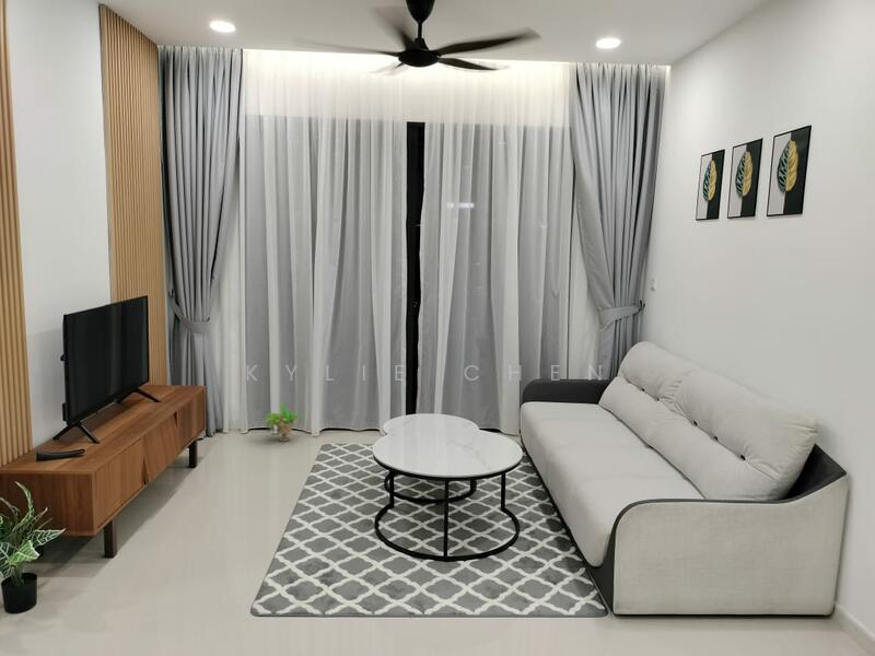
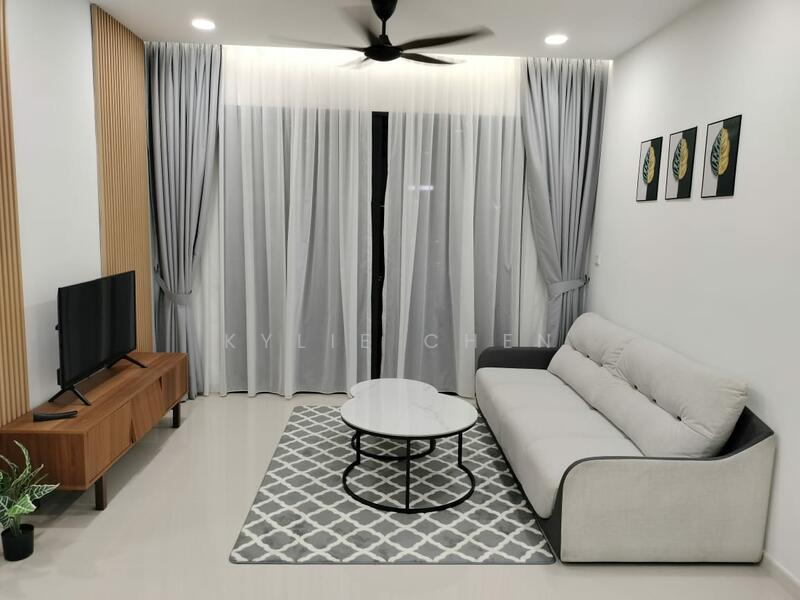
- potted plant (282, 422)
